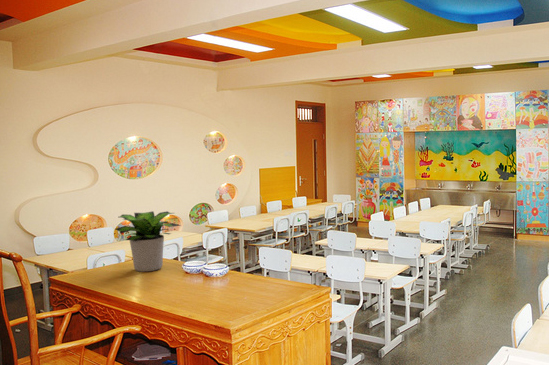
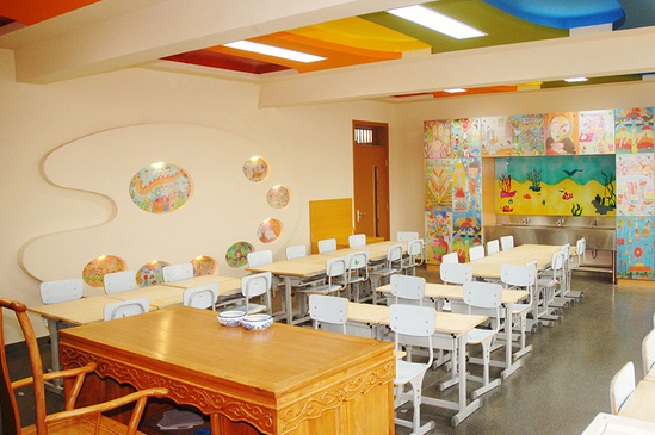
- potted plant (150, 241)
